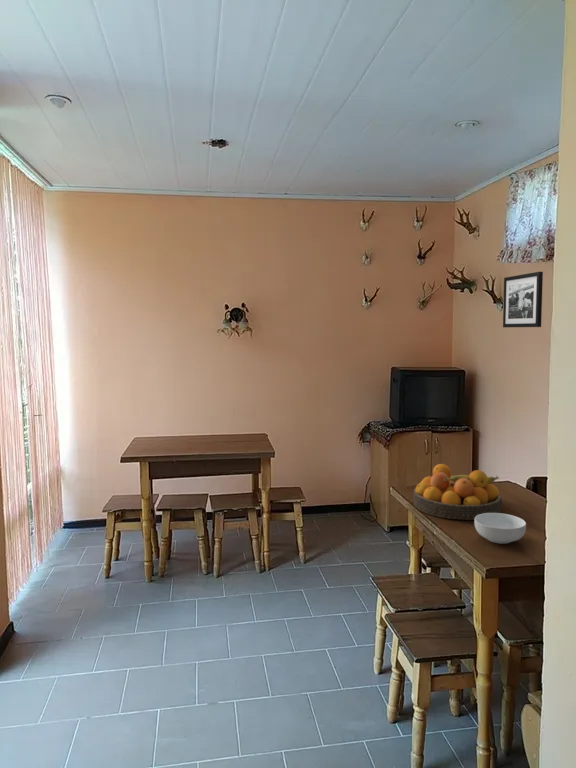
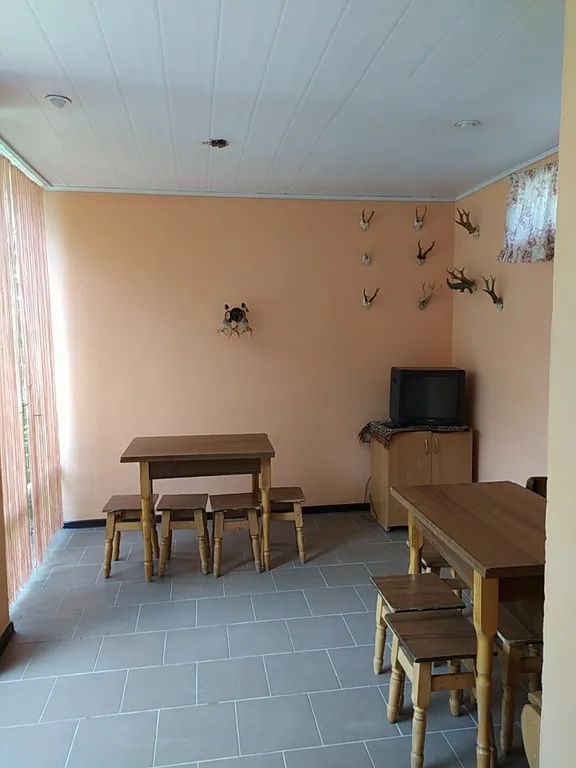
- picture frame (521, 301)
- cereal bowl (499, 529)
- fruit bowl (456, 487)
